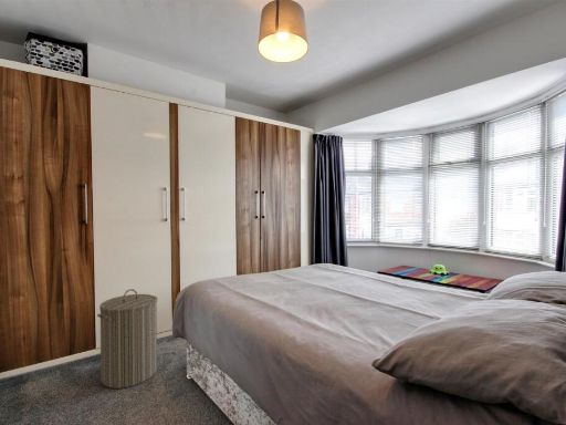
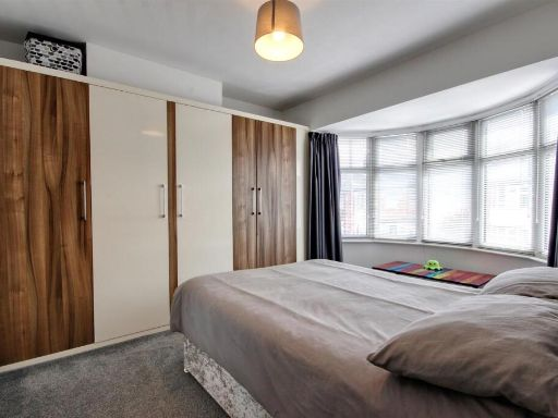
- laundry hamper (129, 331)
